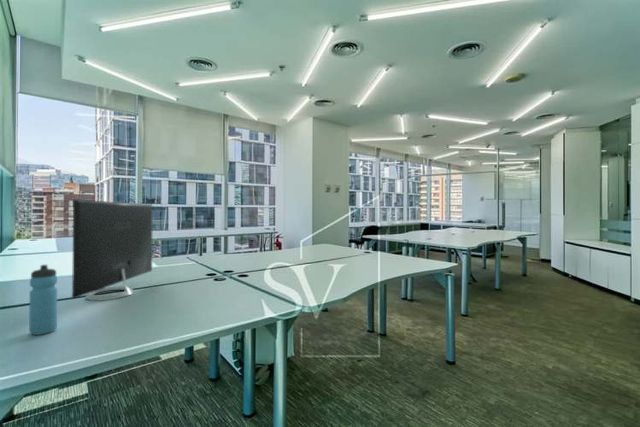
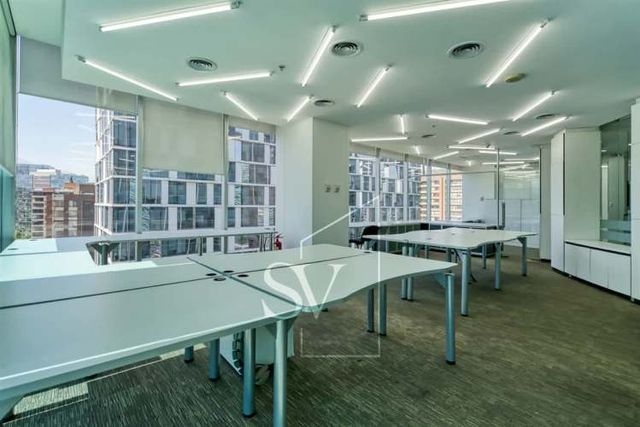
- monitor (110, 248)
- water bottle (43, 298)
